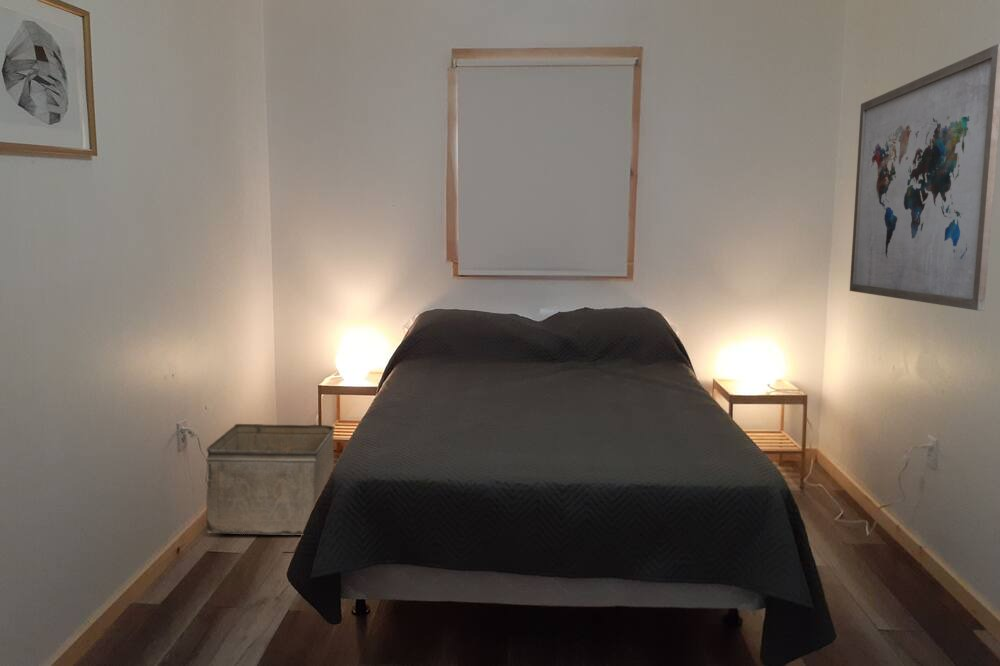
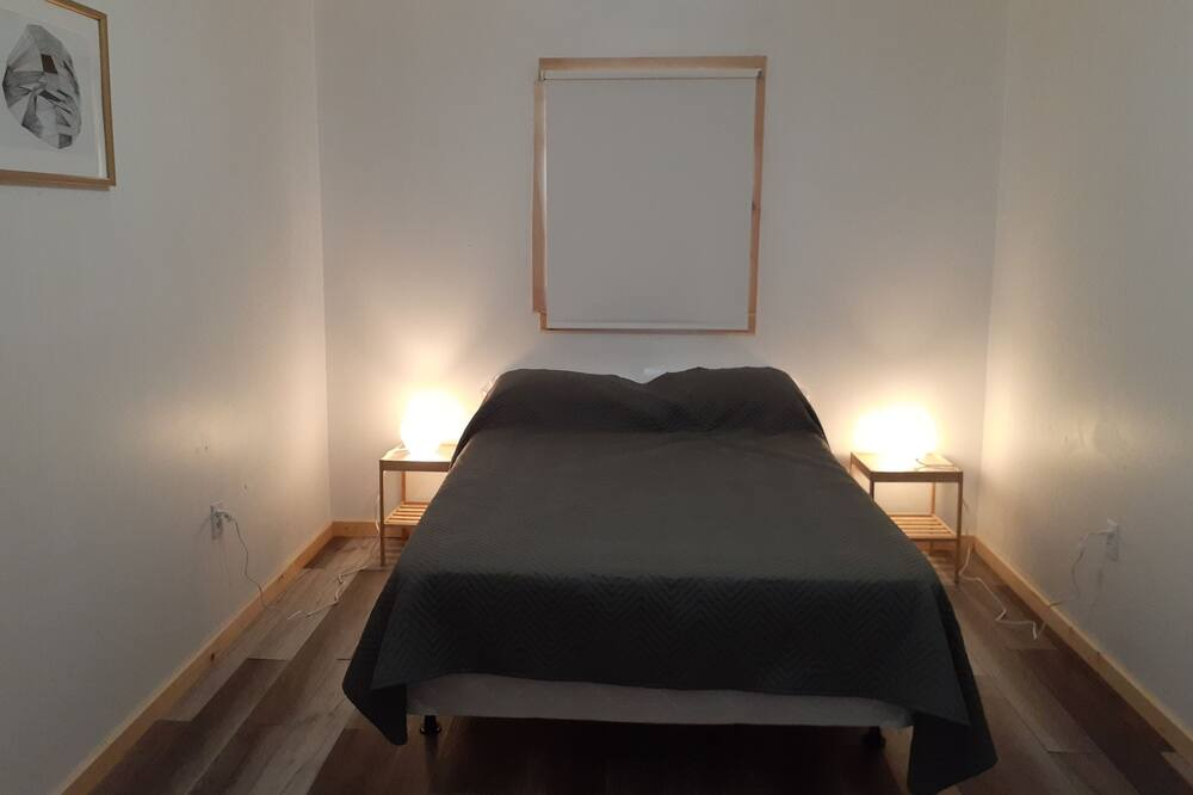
- wall art (912, 190)
- storage bin (272, 476)
